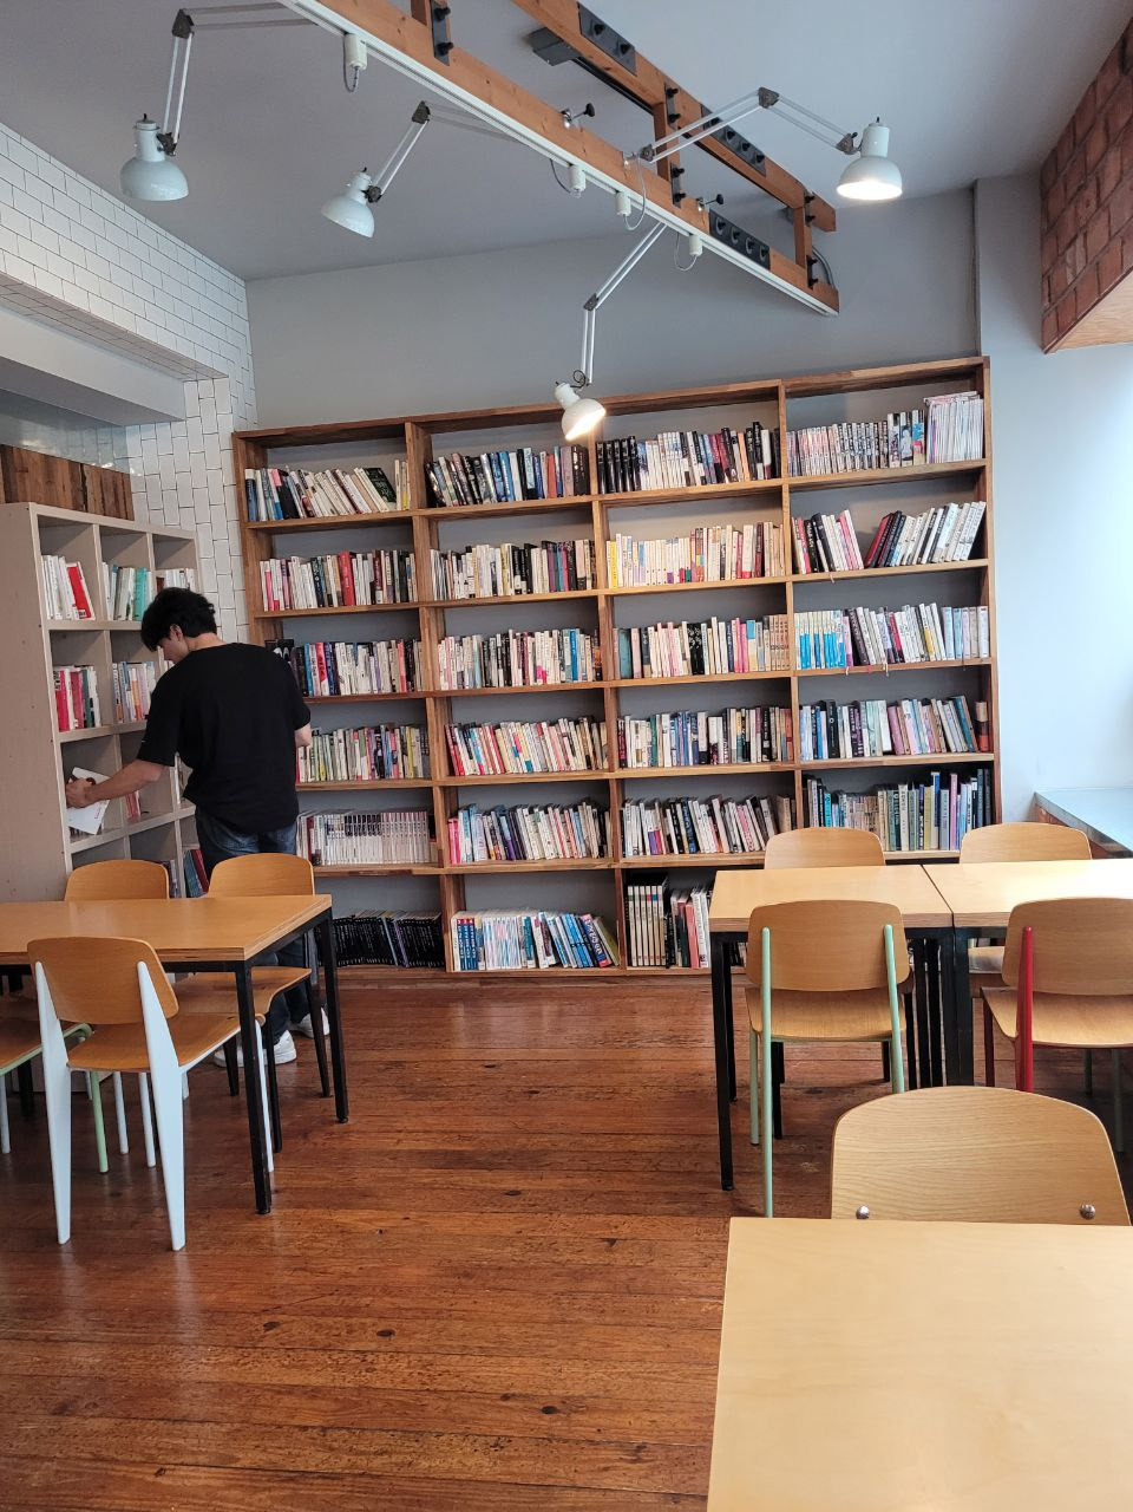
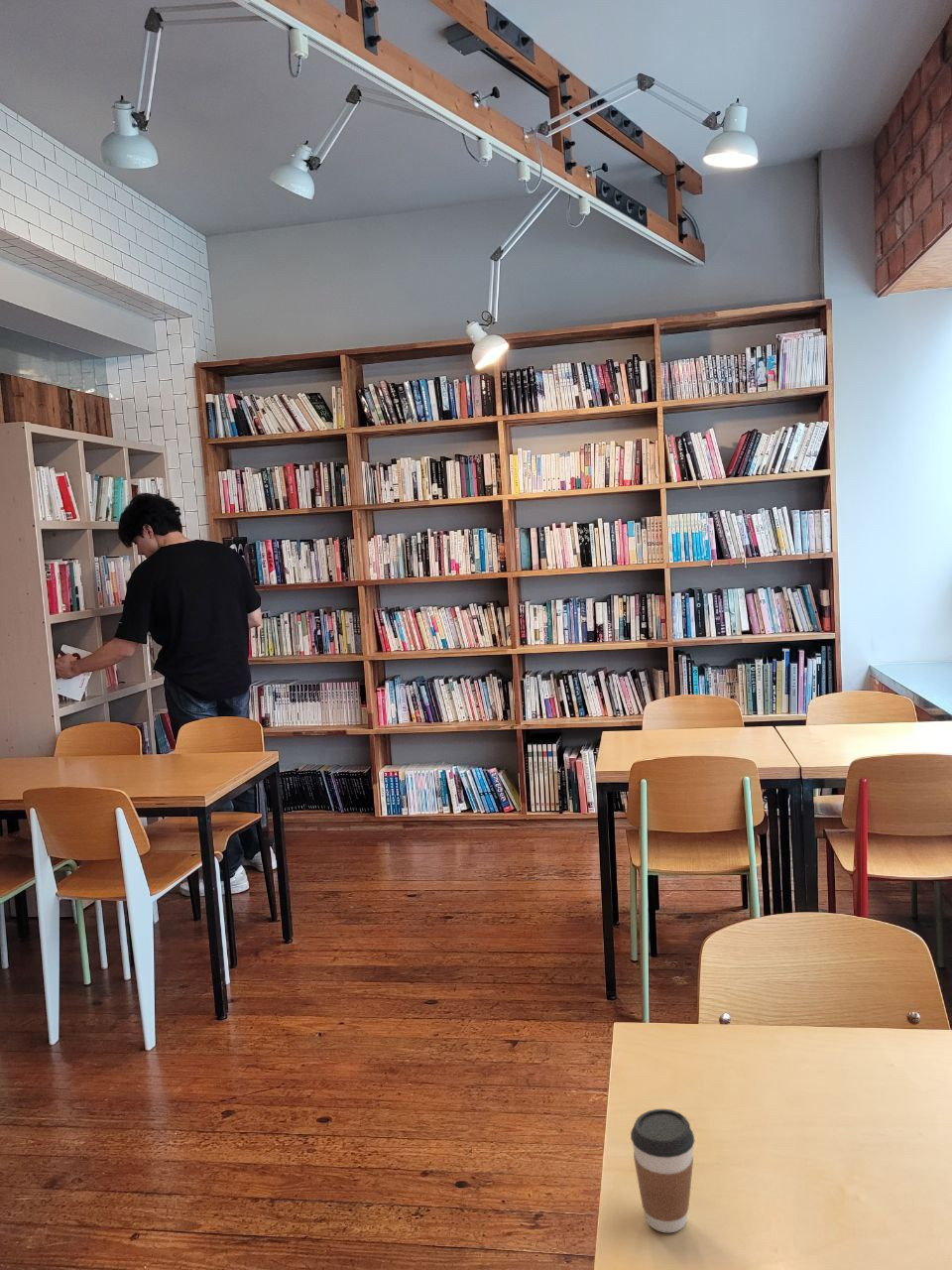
+ coffee cup (663, 1172)
